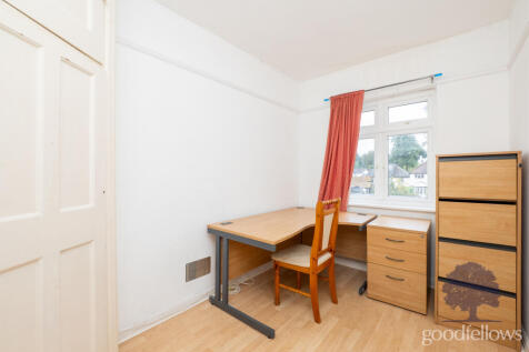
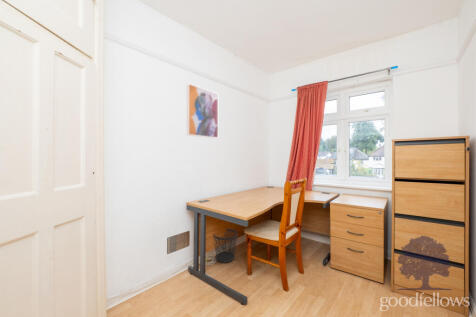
+ wastebasket (225, 245)
+ wall art (203, 112)
